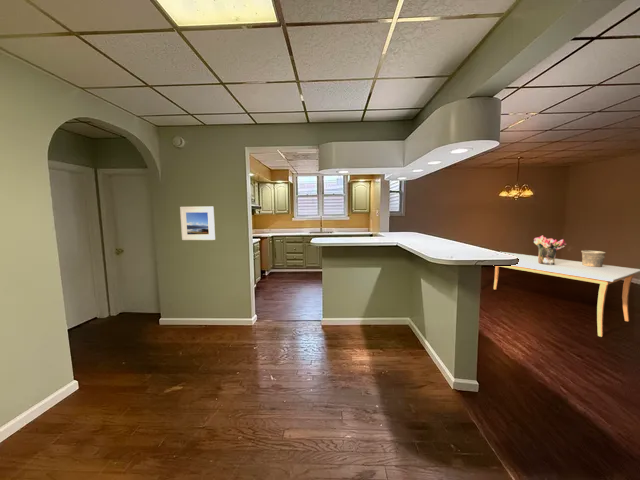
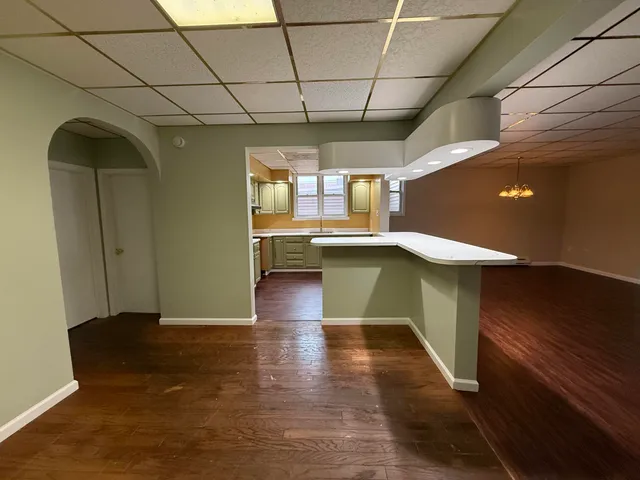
- ceramic pot (592, 258)
- bouquet (548, 249)
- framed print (197, 223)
- dining table (541, 273)
